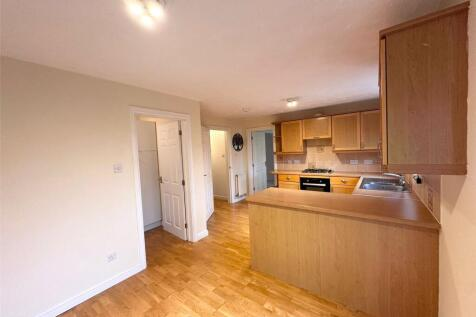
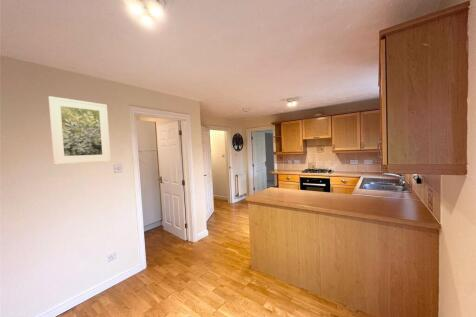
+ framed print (82, 132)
